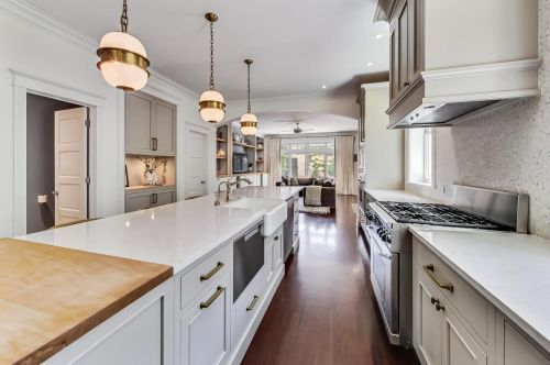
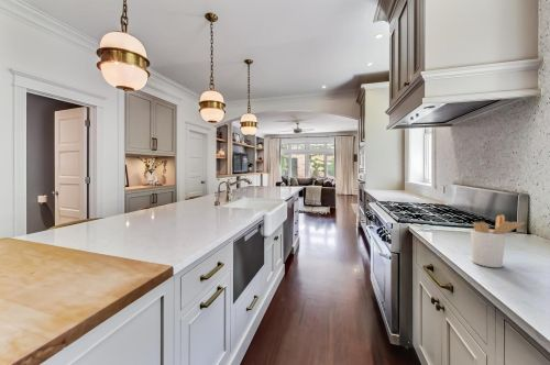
+ utensil holder (495, 241)
